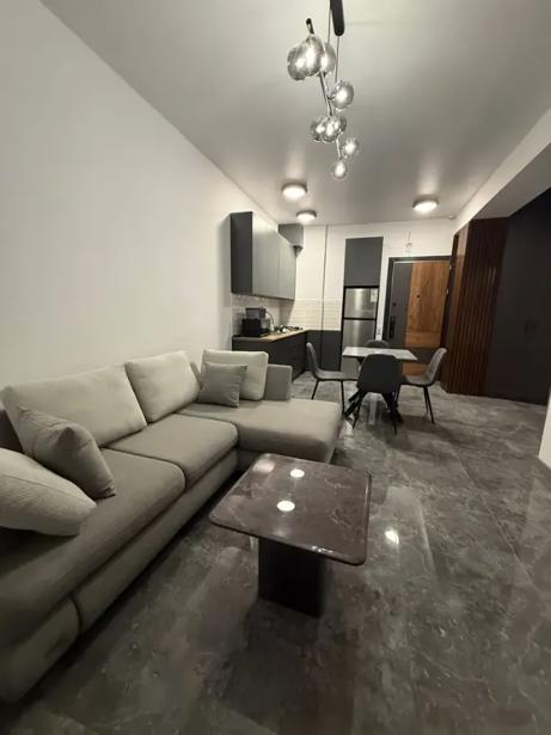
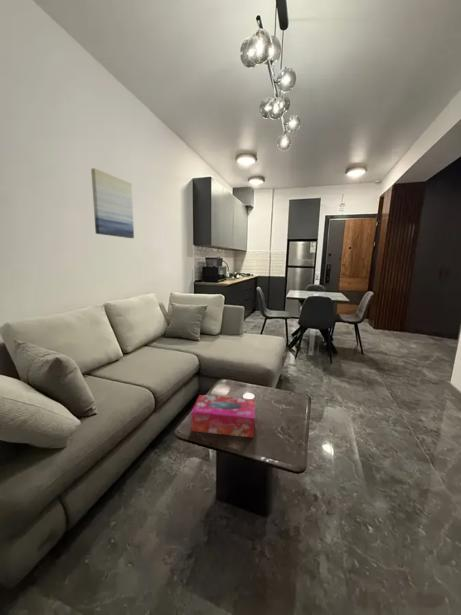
+ tissue box (224, 414)
+ wall art (114, 207)
